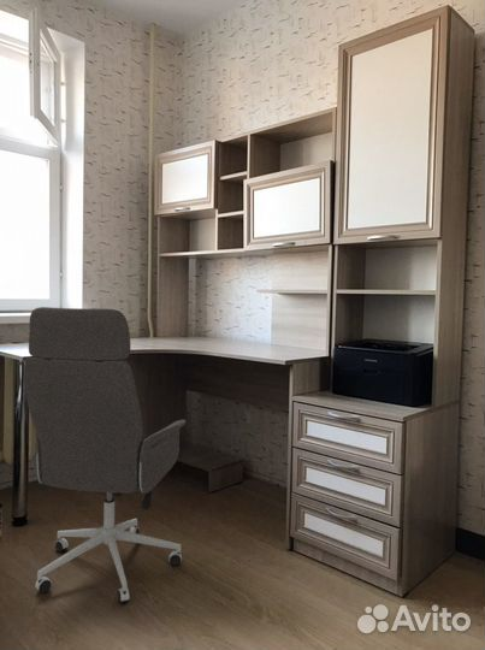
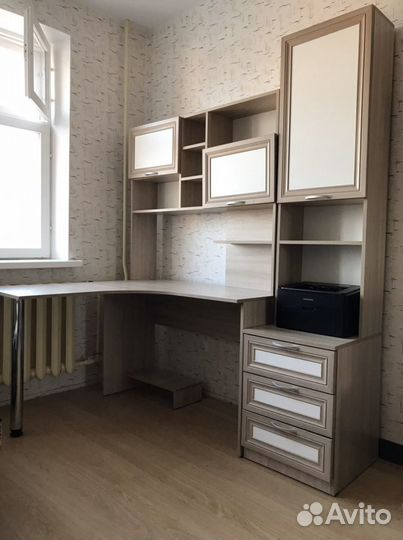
- office chair (106, 439)
